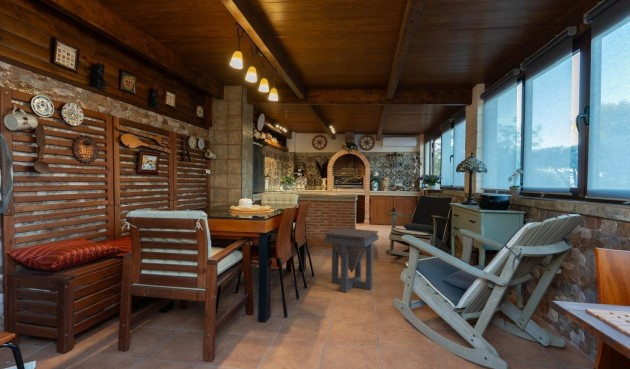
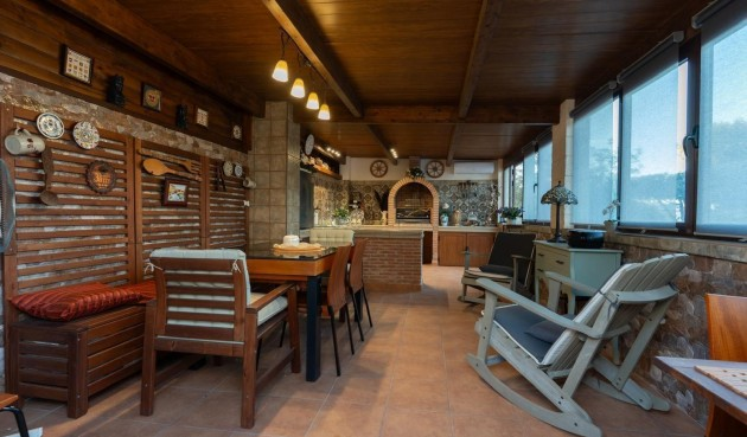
- side table (351, 258)
